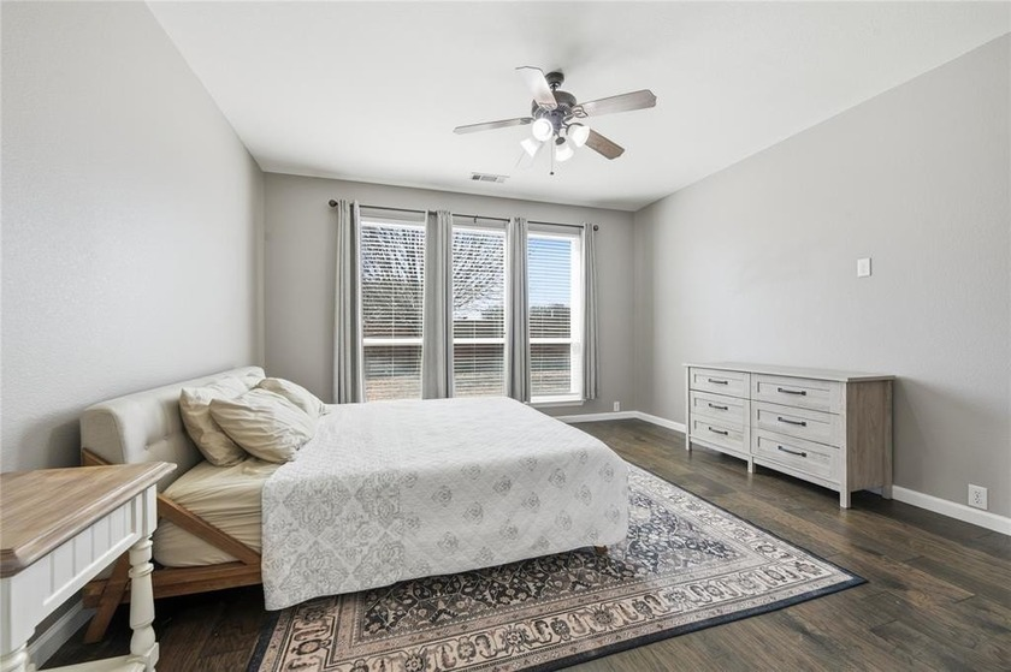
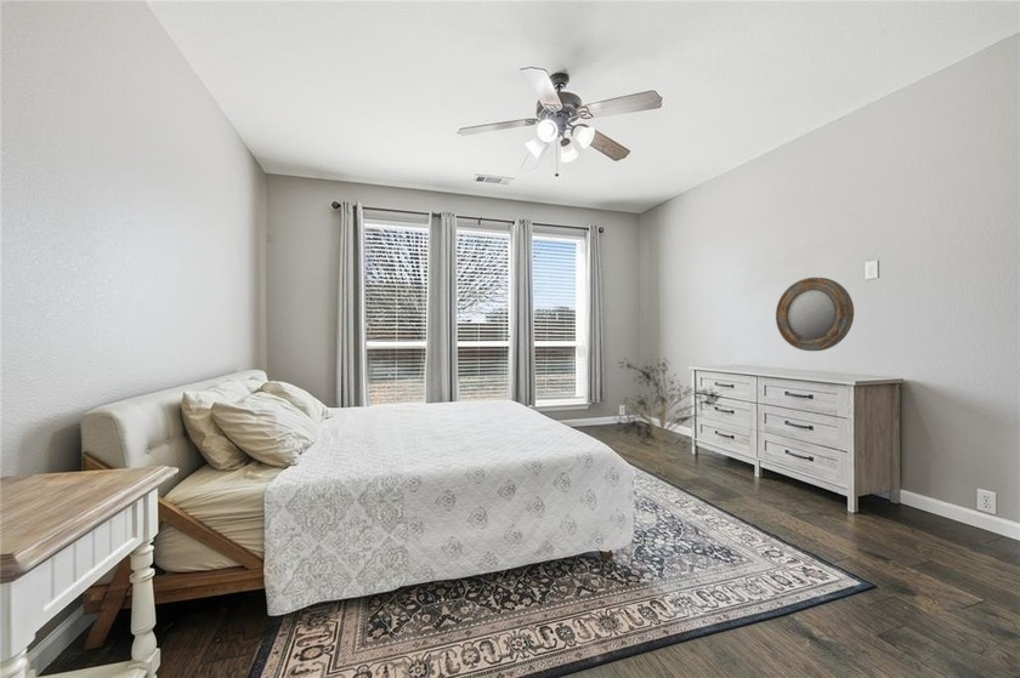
+ decorative plant (664, 415)
+ home mirror (811, 314)
